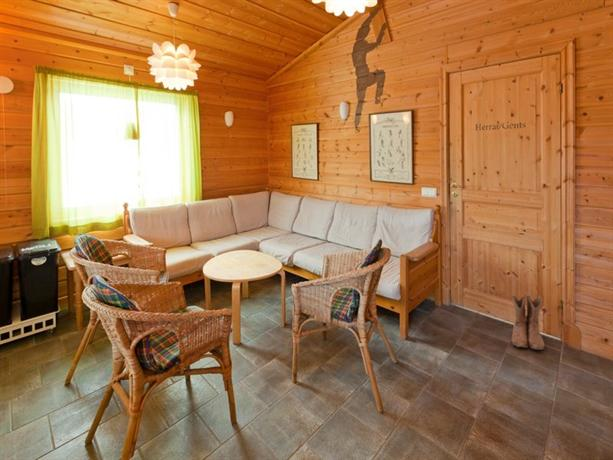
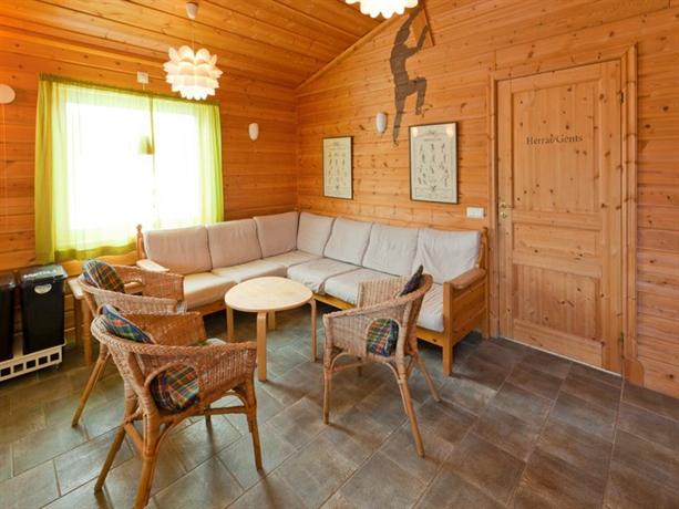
- boots (527, 319)
